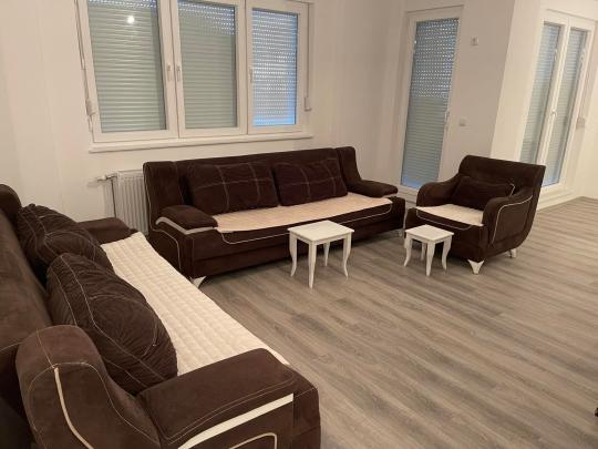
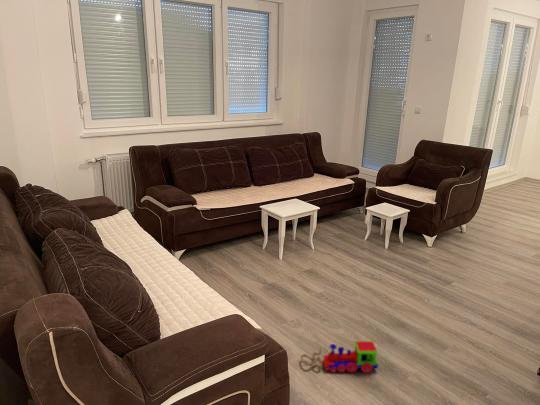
+ toy train (338, 354)
